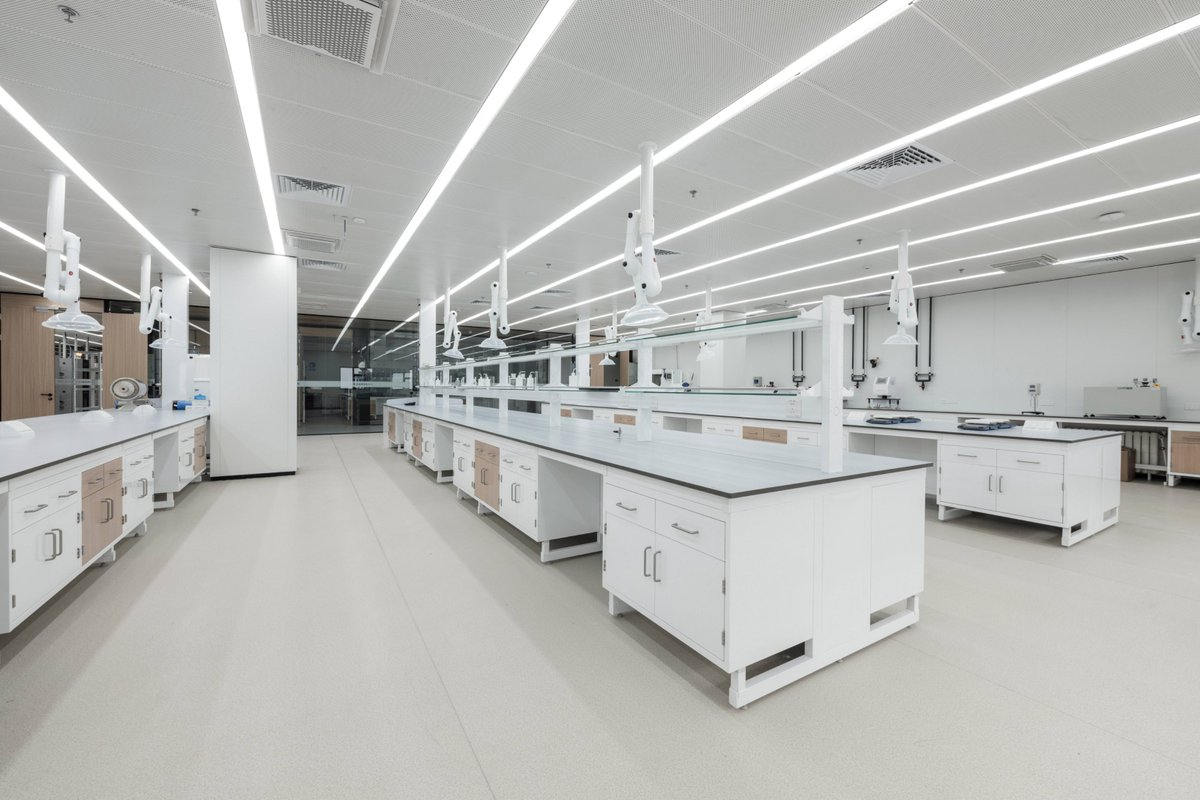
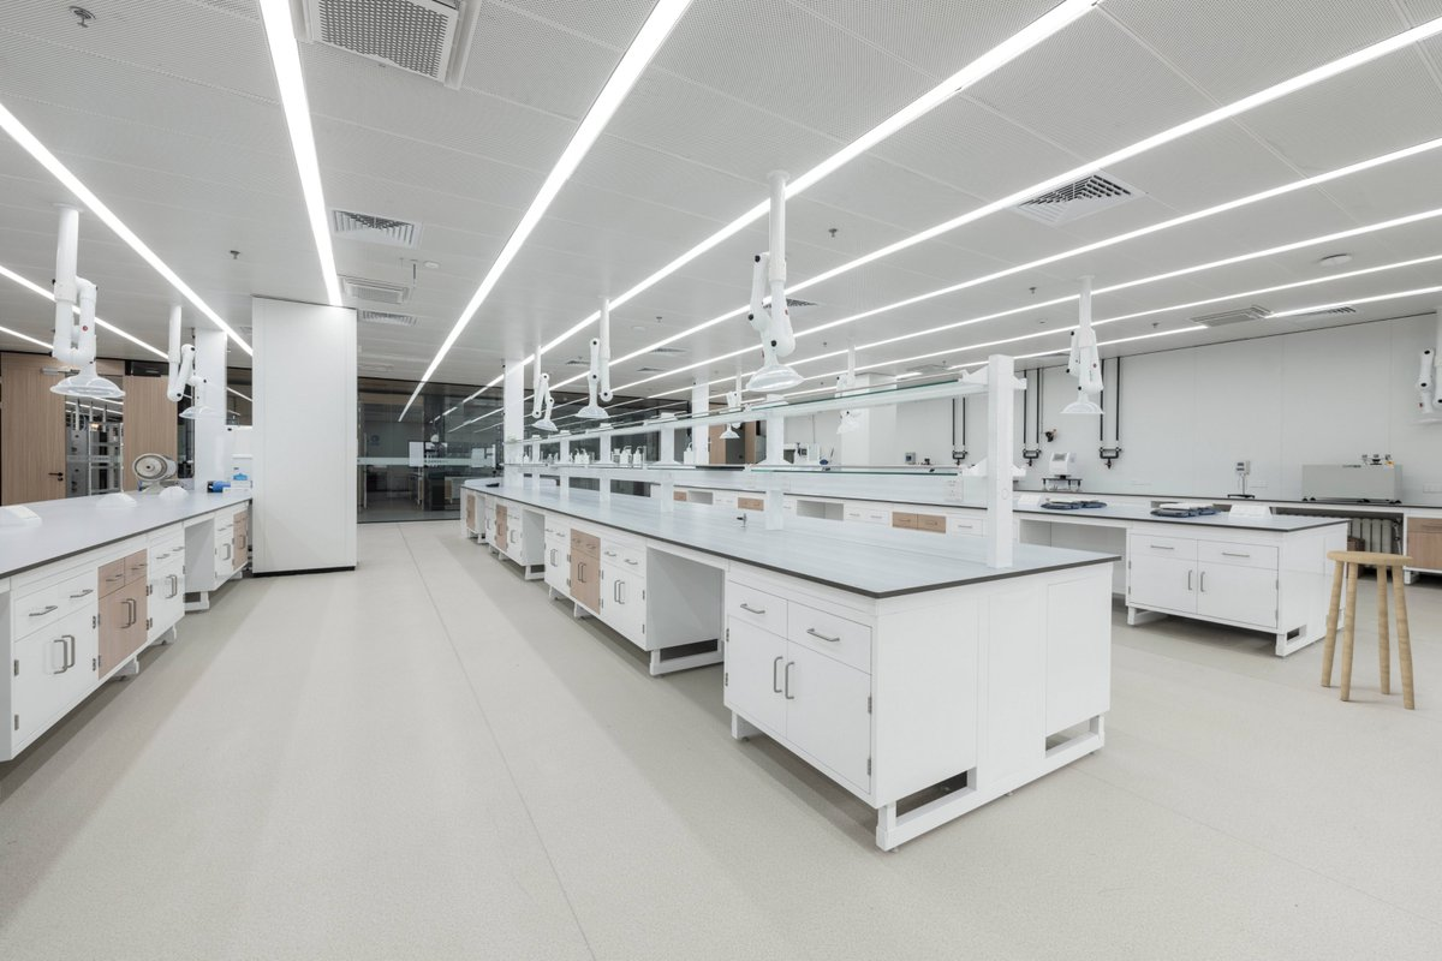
+ stool (1378, 626)
